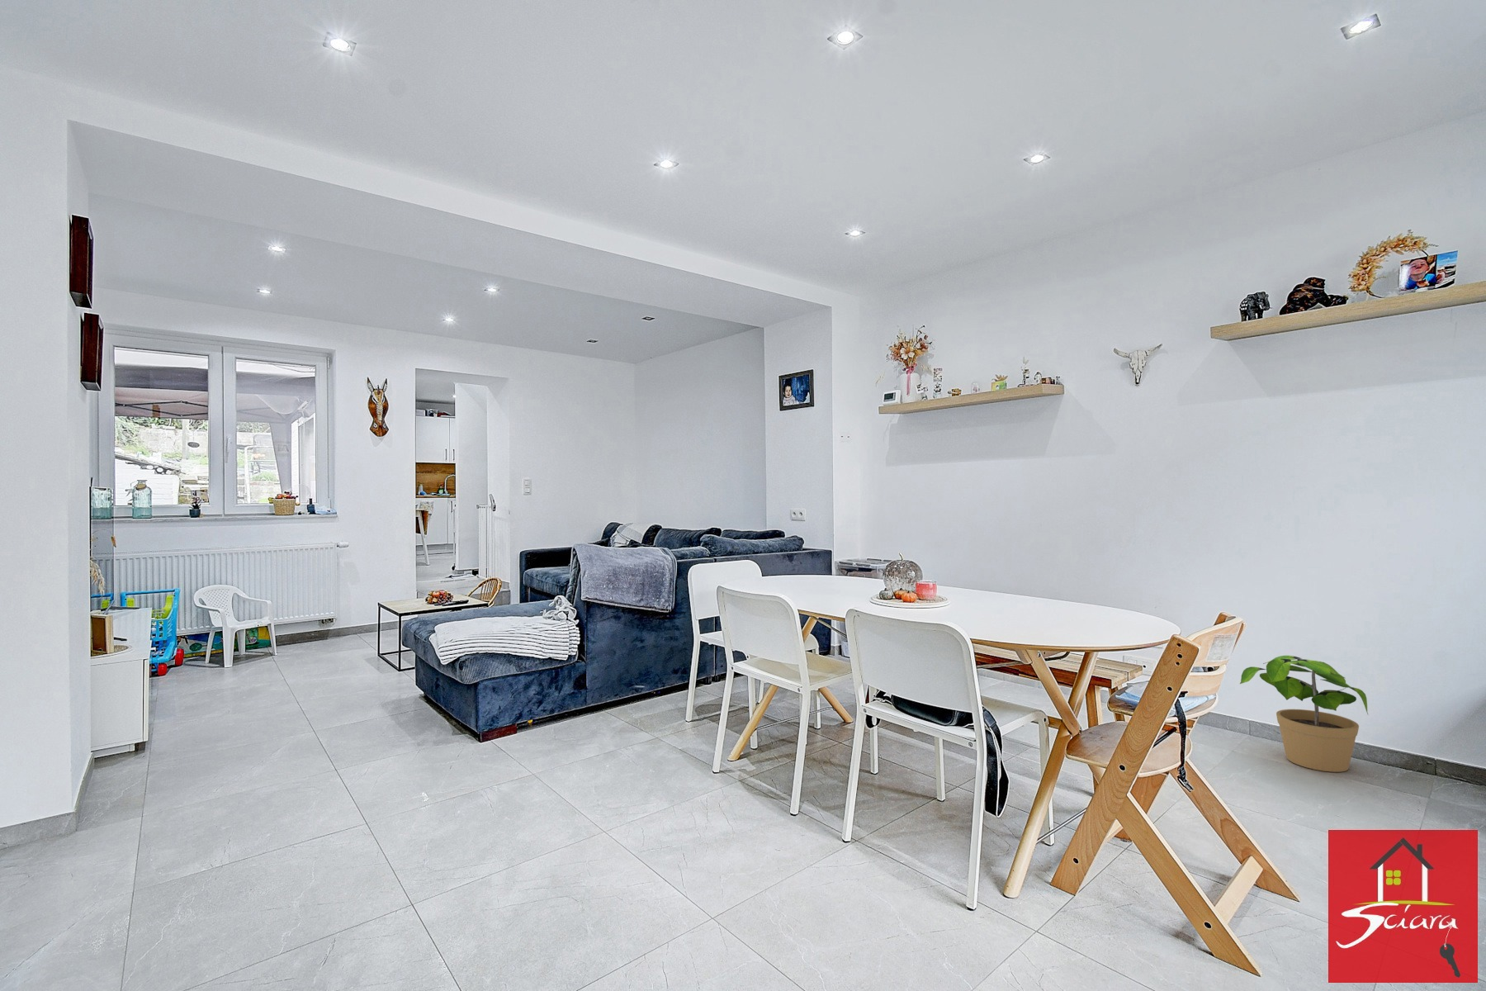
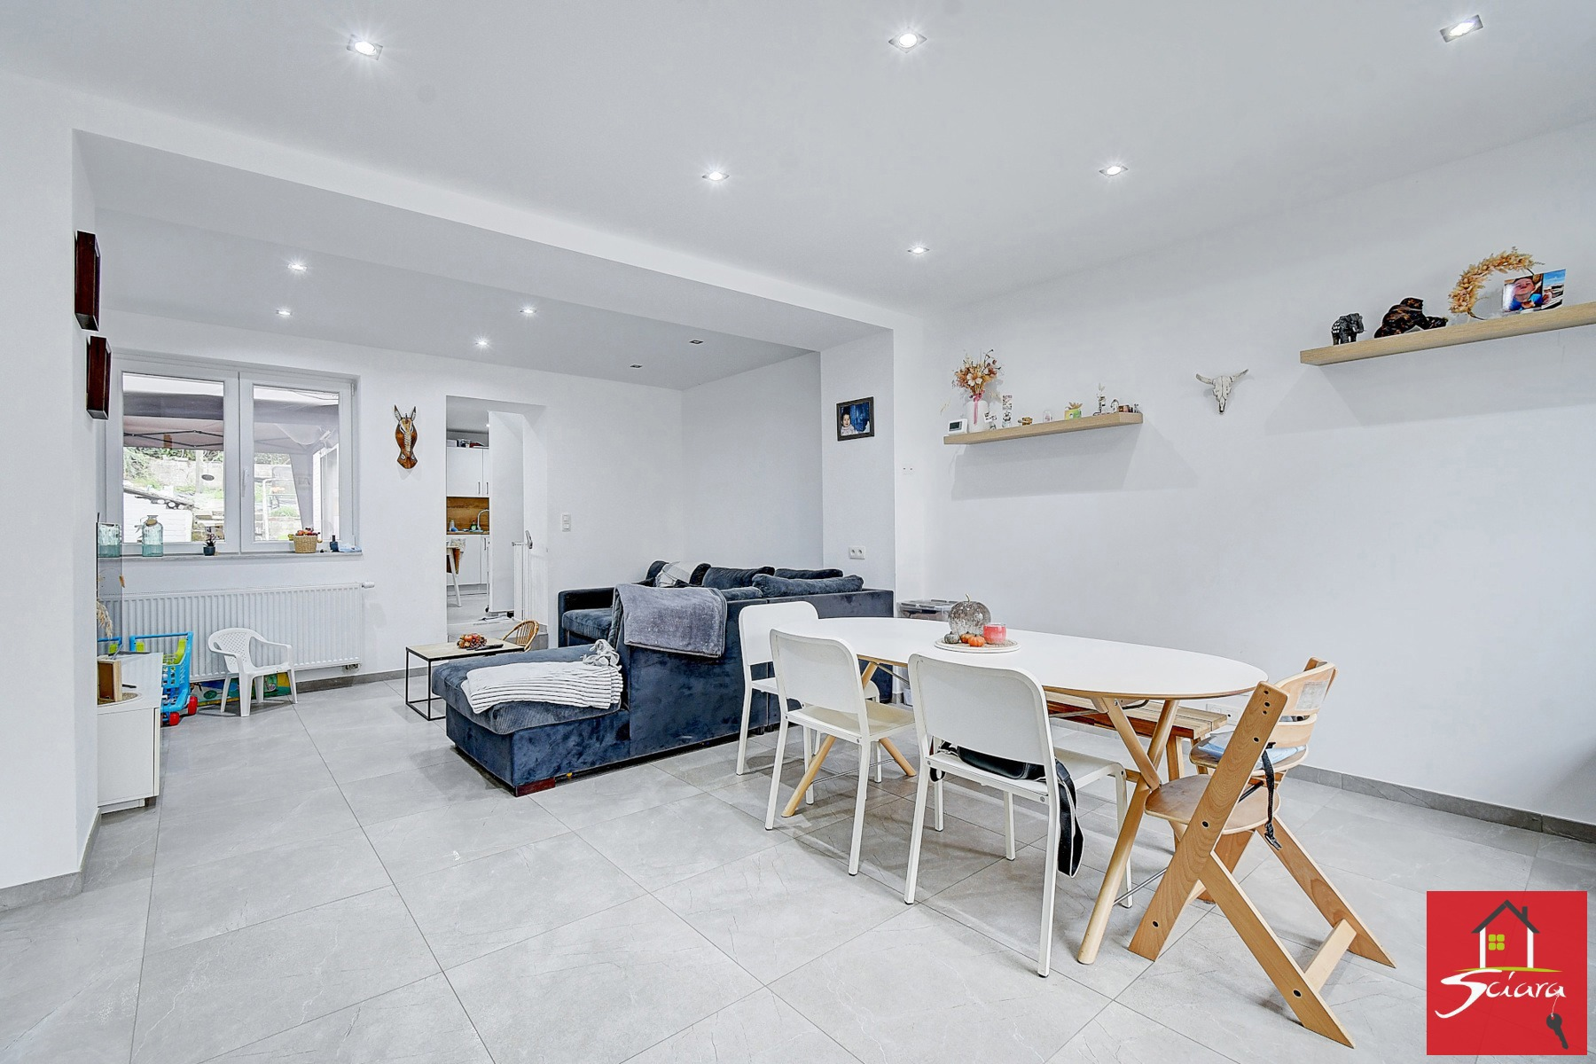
- potted plant (1296, 709)
